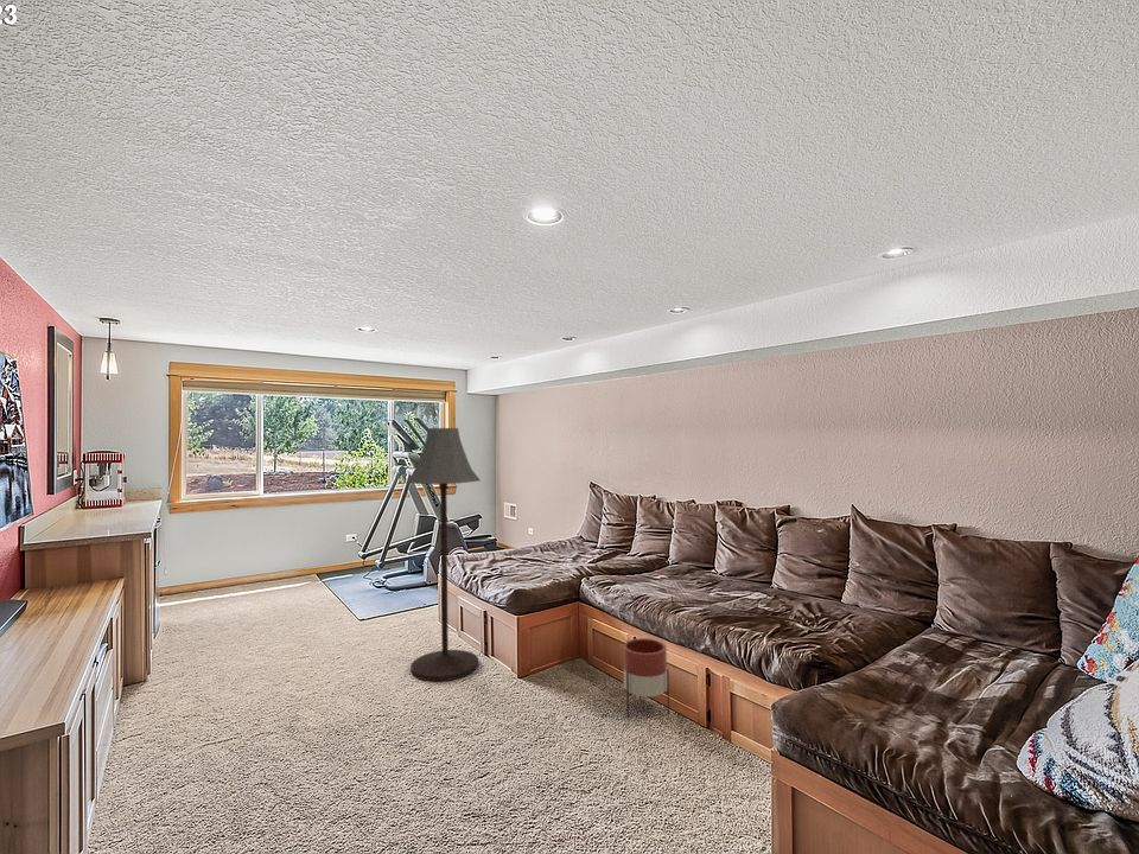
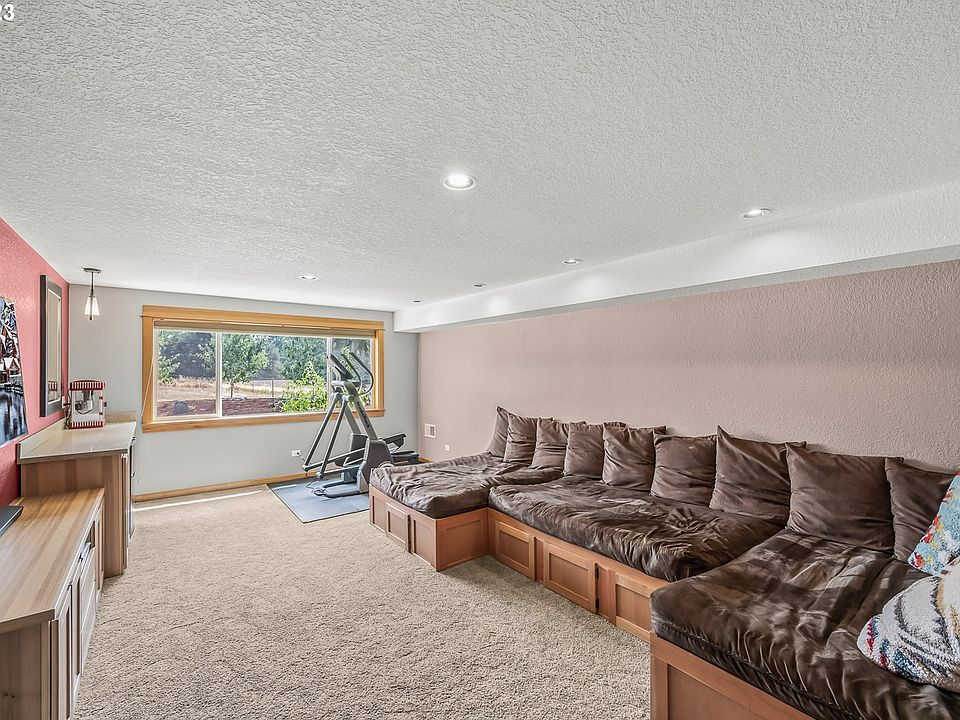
- floor lamp (444, 547)
- planter (643, 678)
